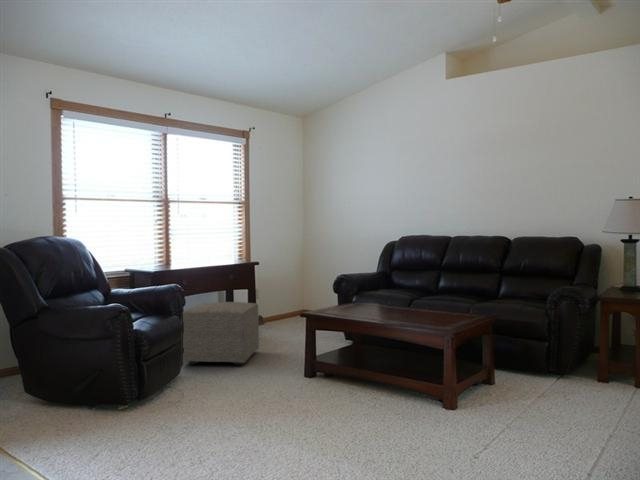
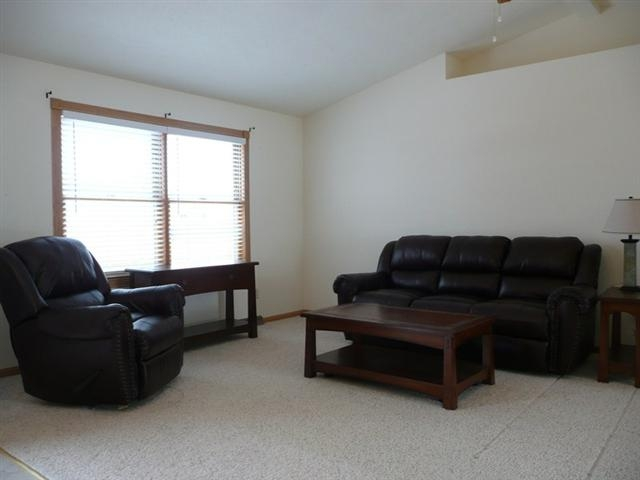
- ottoman (222, 331)
